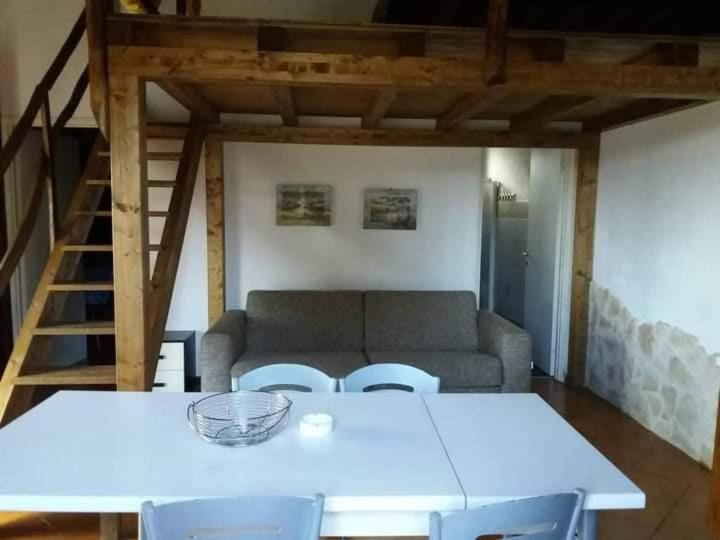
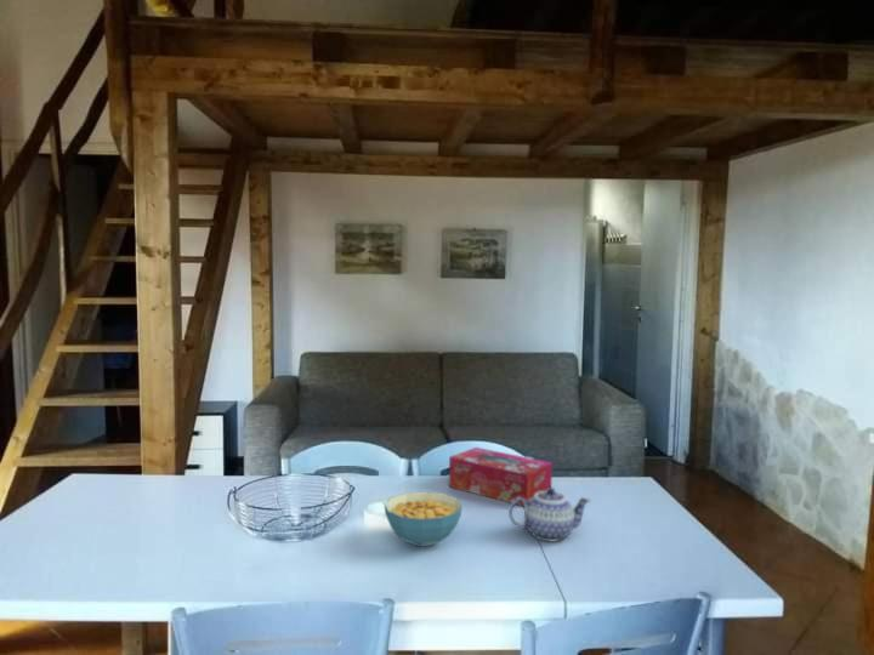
+ teapot (549, 511)
+ cereal bowl (422, 523)
+ tissue box (499, 474)
